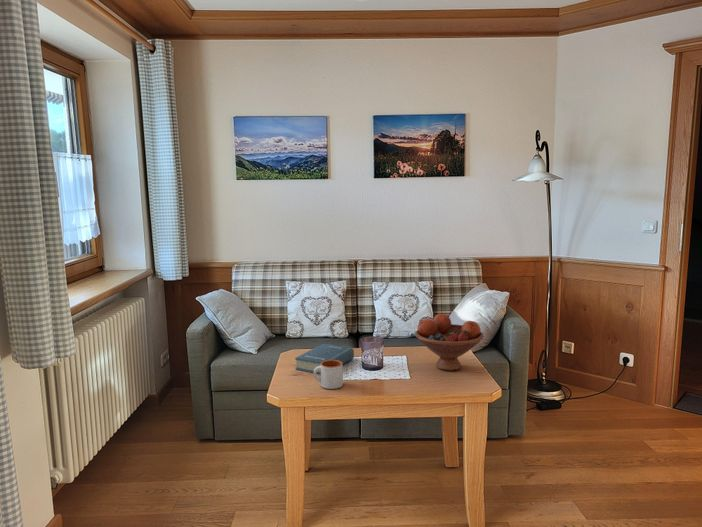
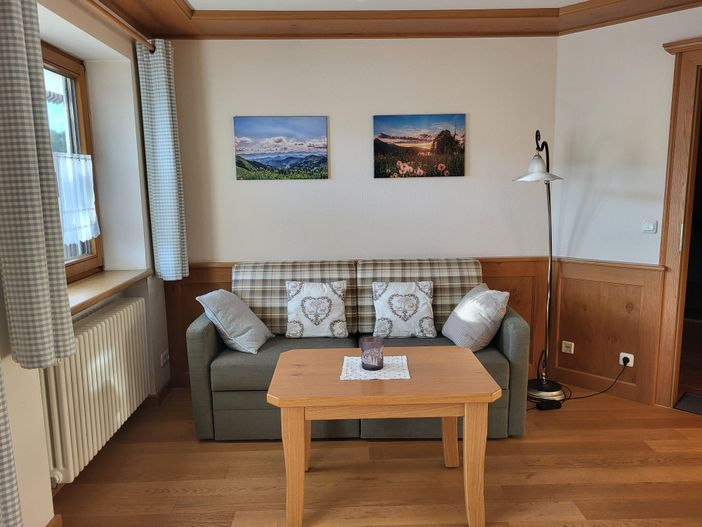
- mug (328, 374)
- fruit bowl (448, 343)
- hardback book (325, 358)
